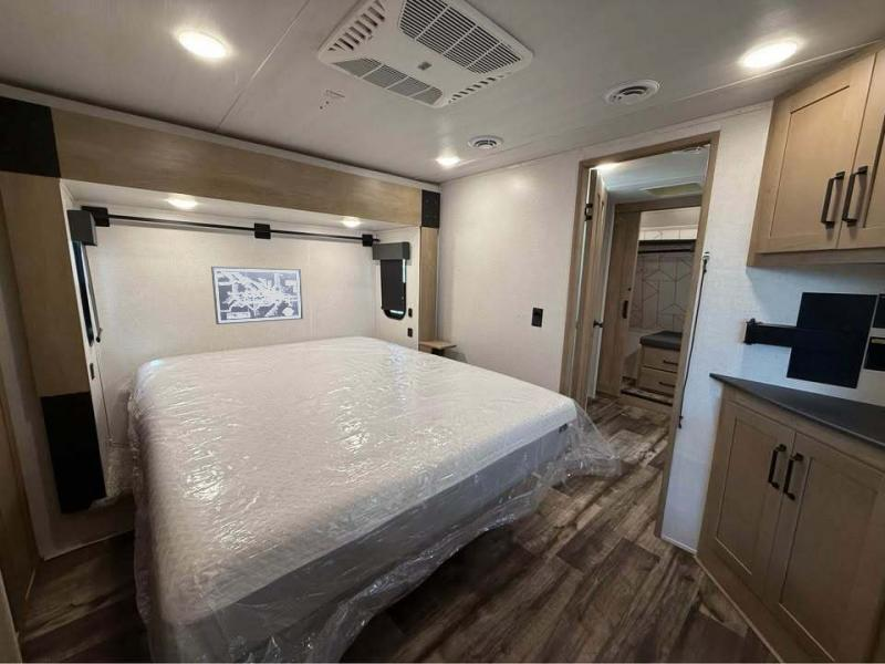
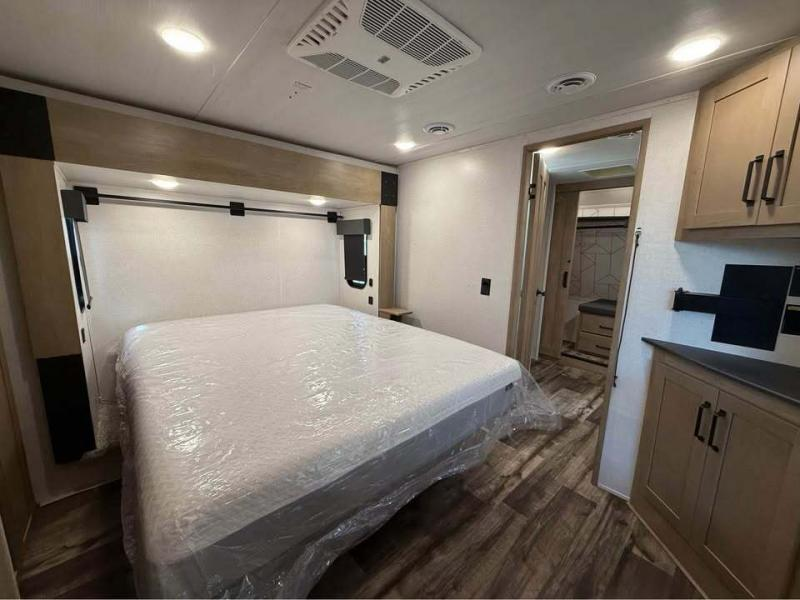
- wall art (261, 294)
